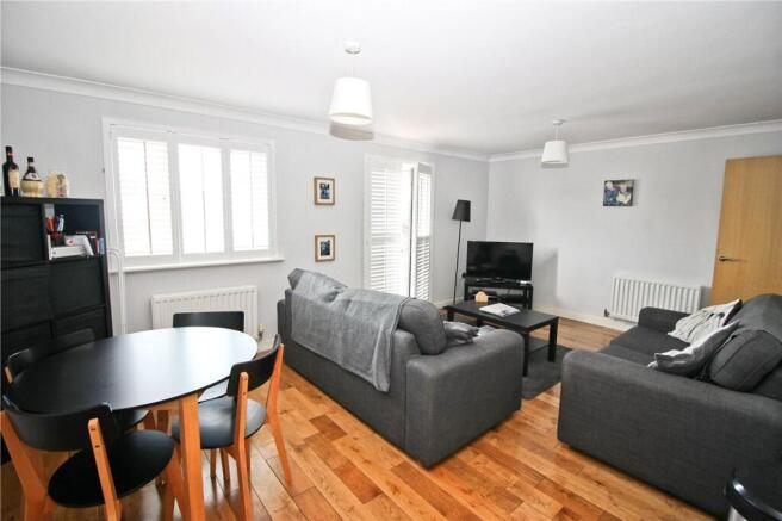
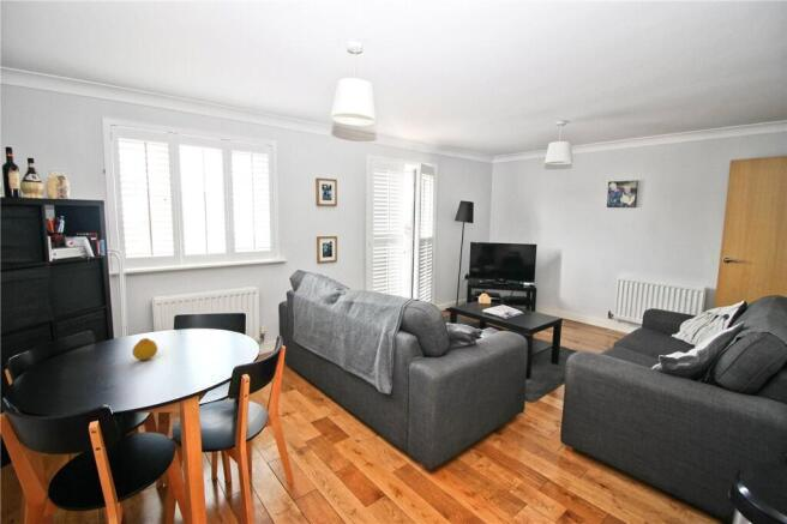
+ fruit (145, 348)
